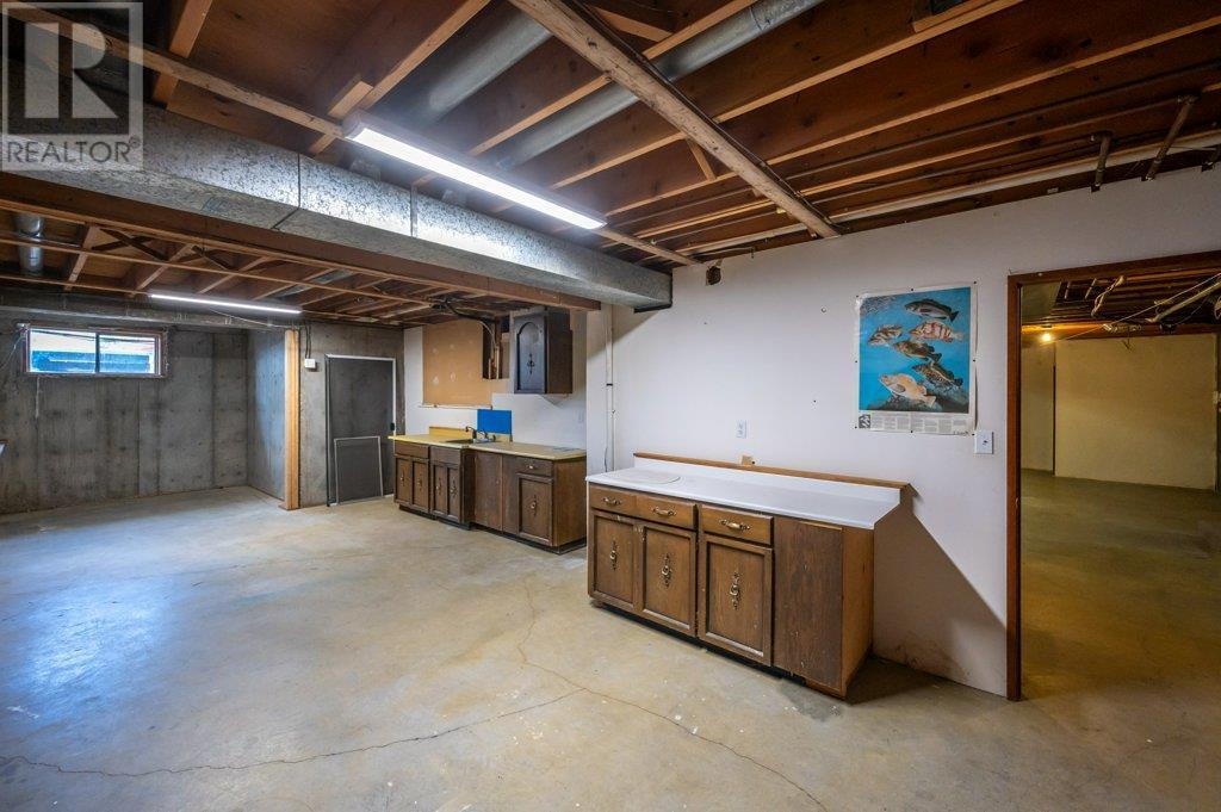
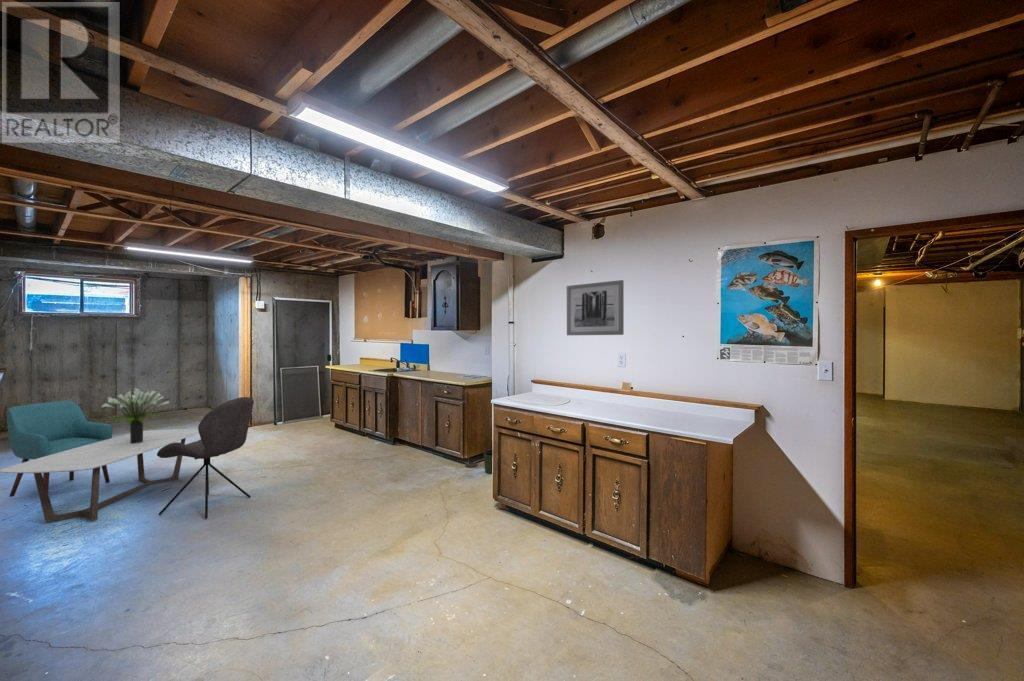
+ wall art (593, 309)
+ chair (59, 446)
+ chair (211, 451)
+ coffee table (116, 461)
+ trash can (484, 460)
+ potted plant (138, 415)
